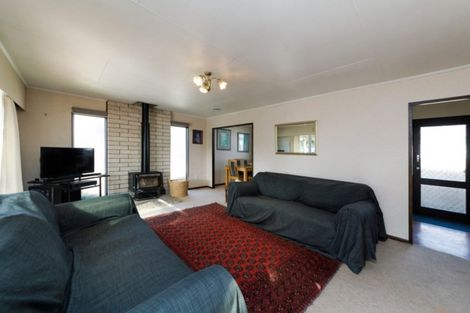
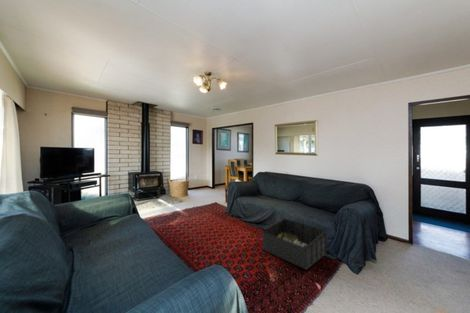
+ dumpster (293, 240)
